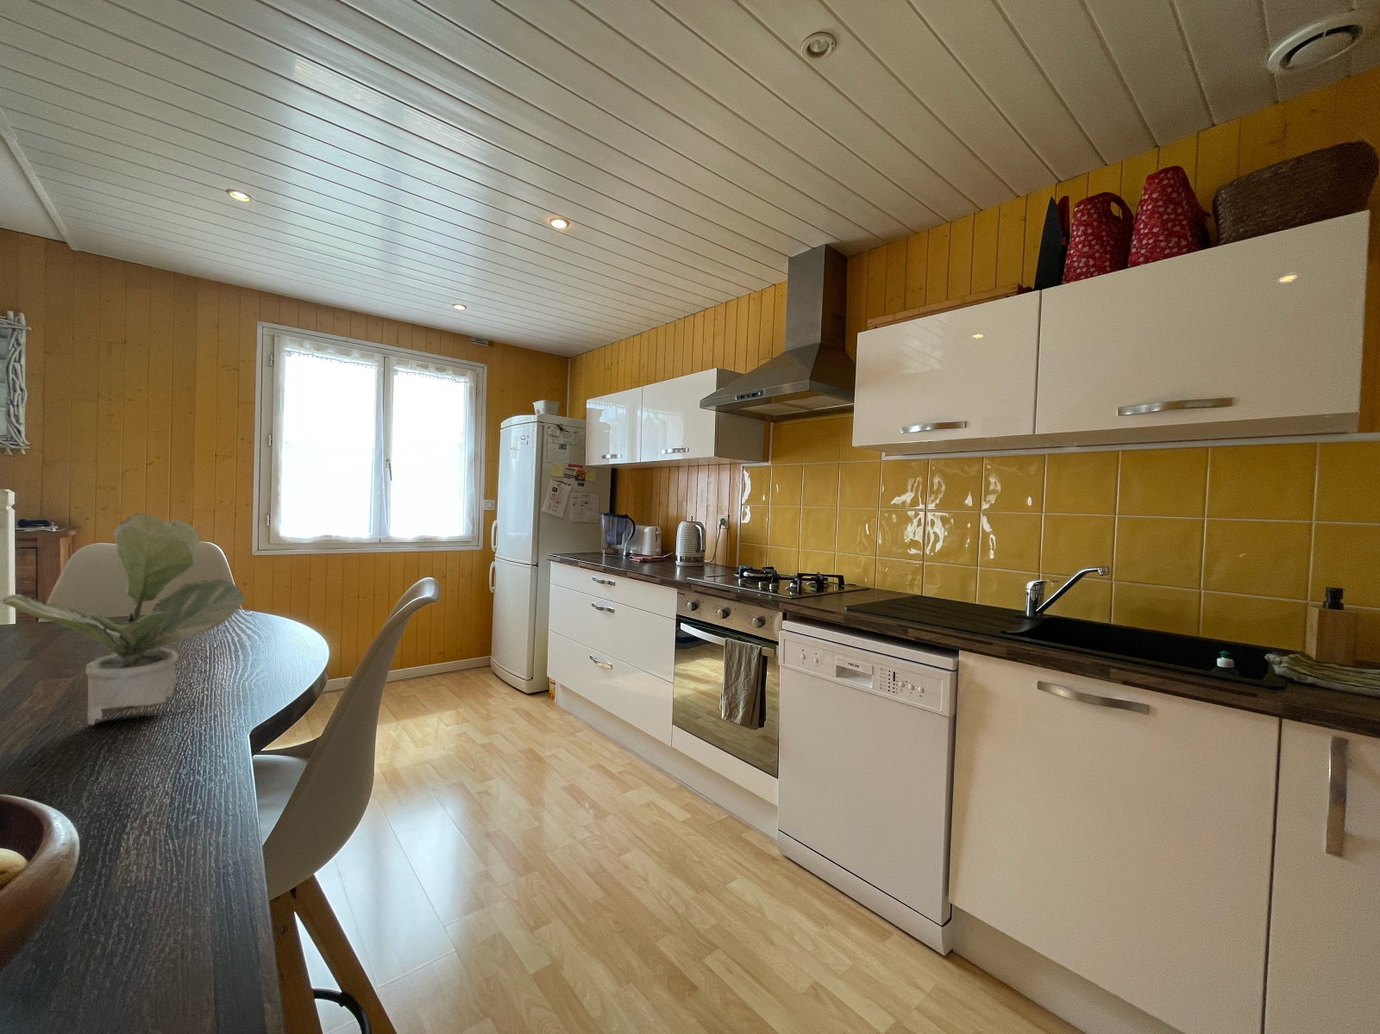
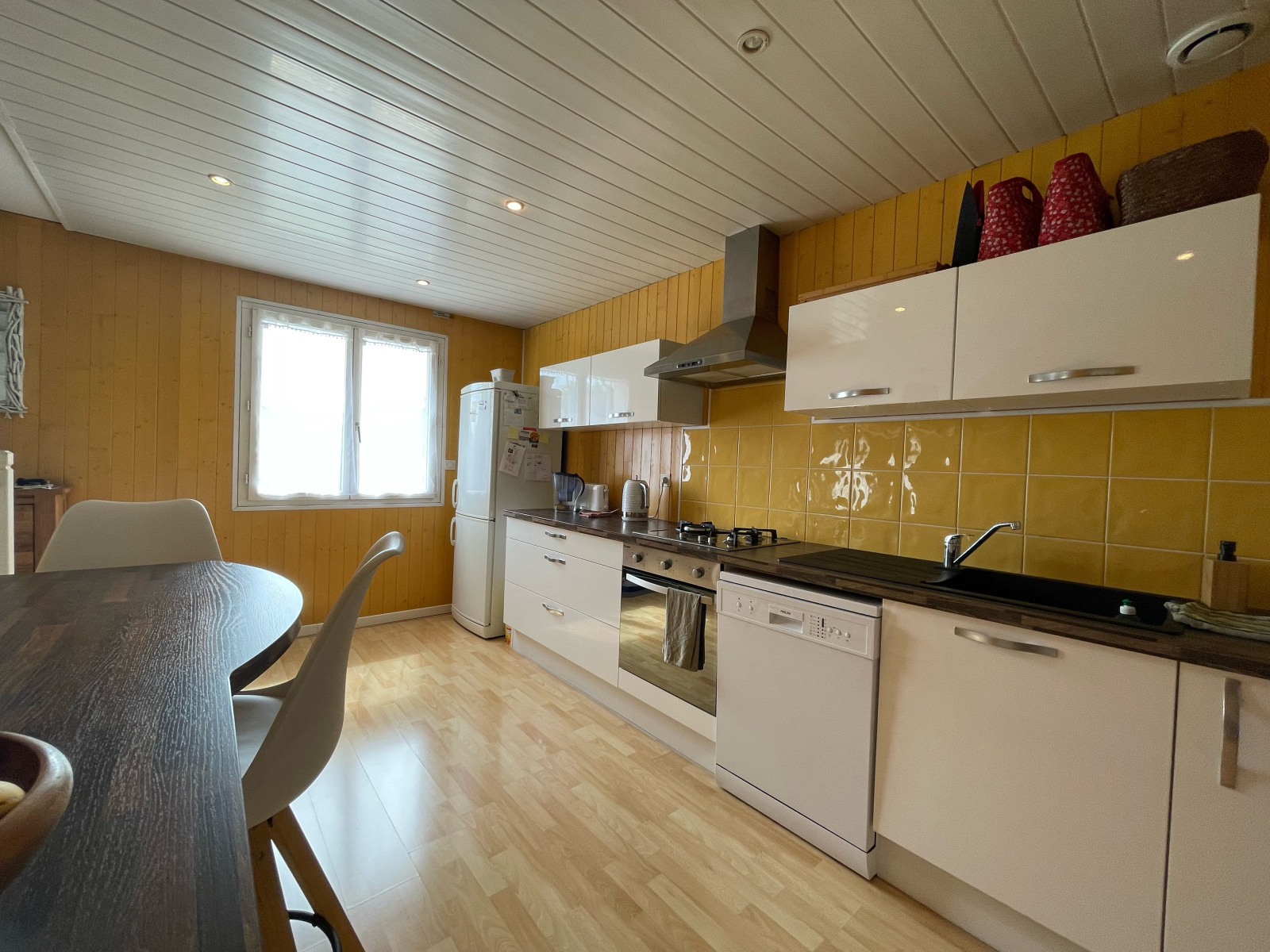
- potted plant (131, 620)
